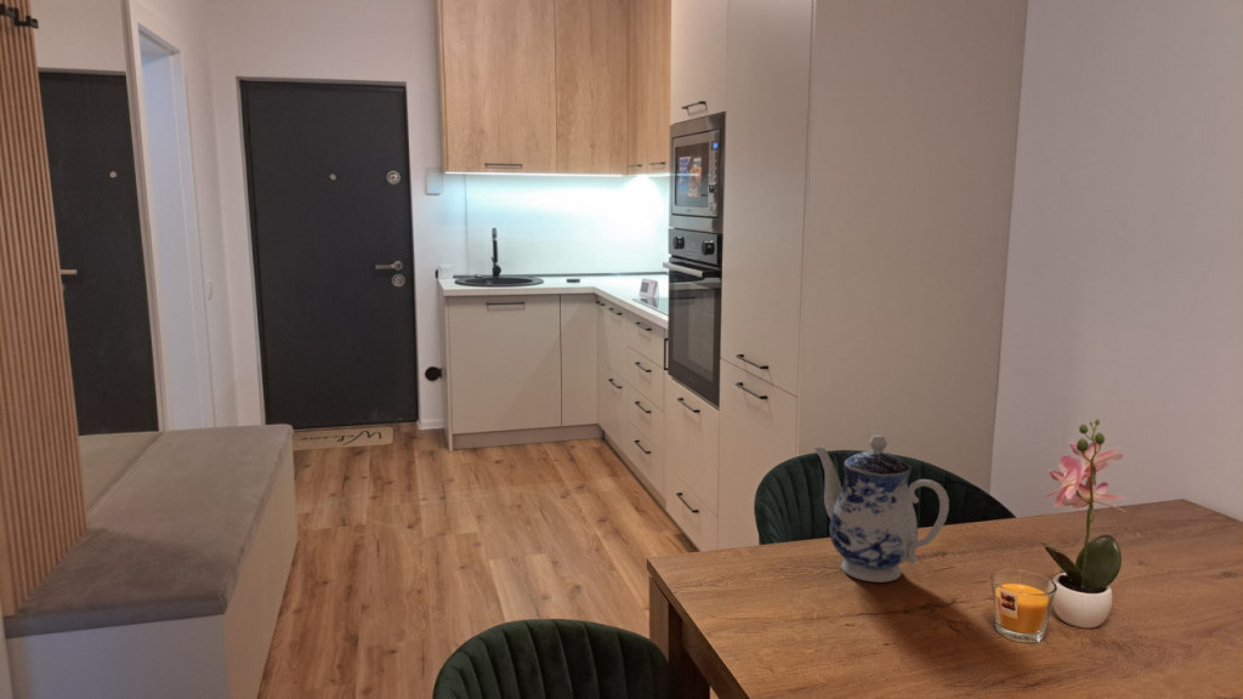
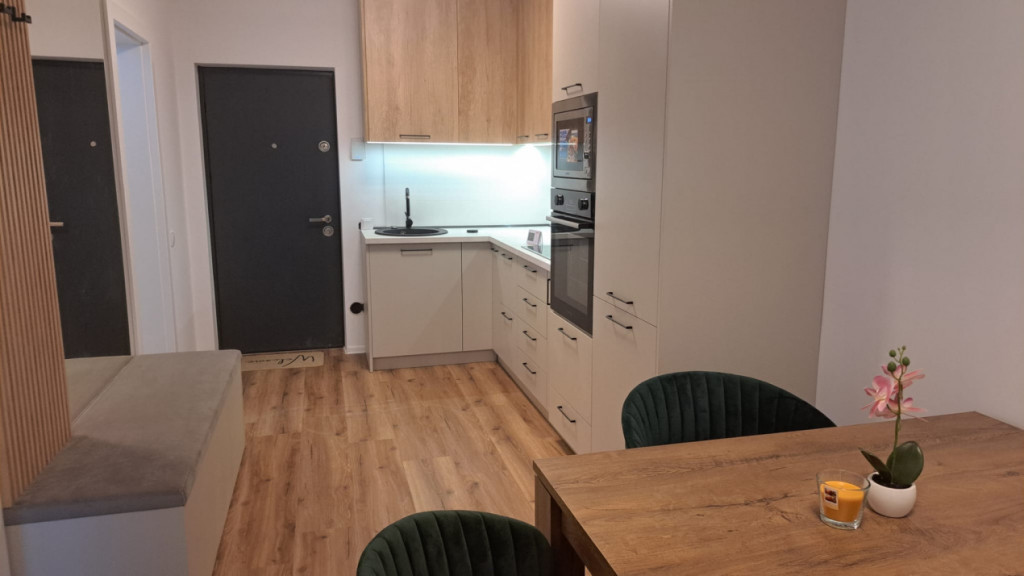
- teapot (874, 504)
